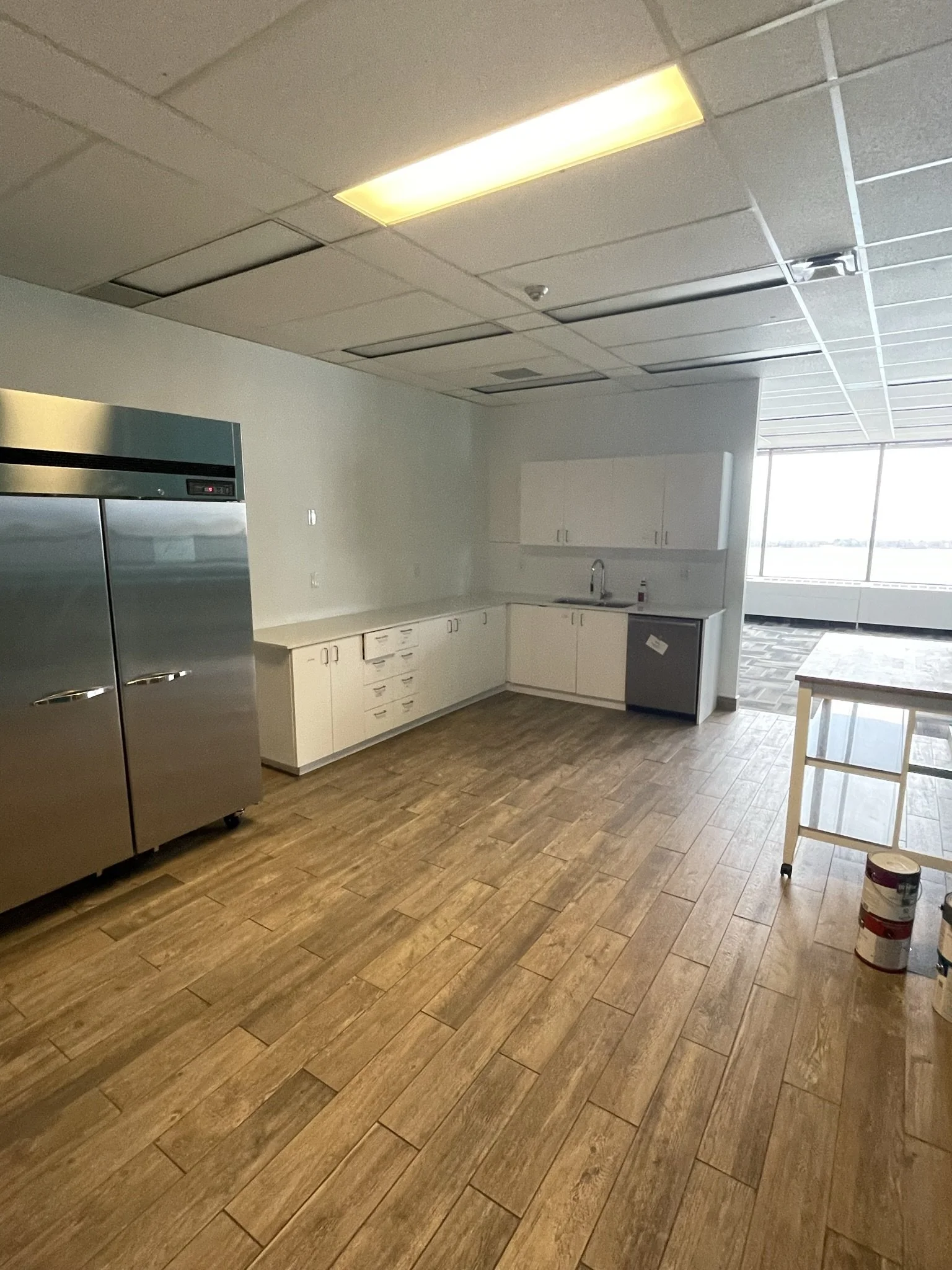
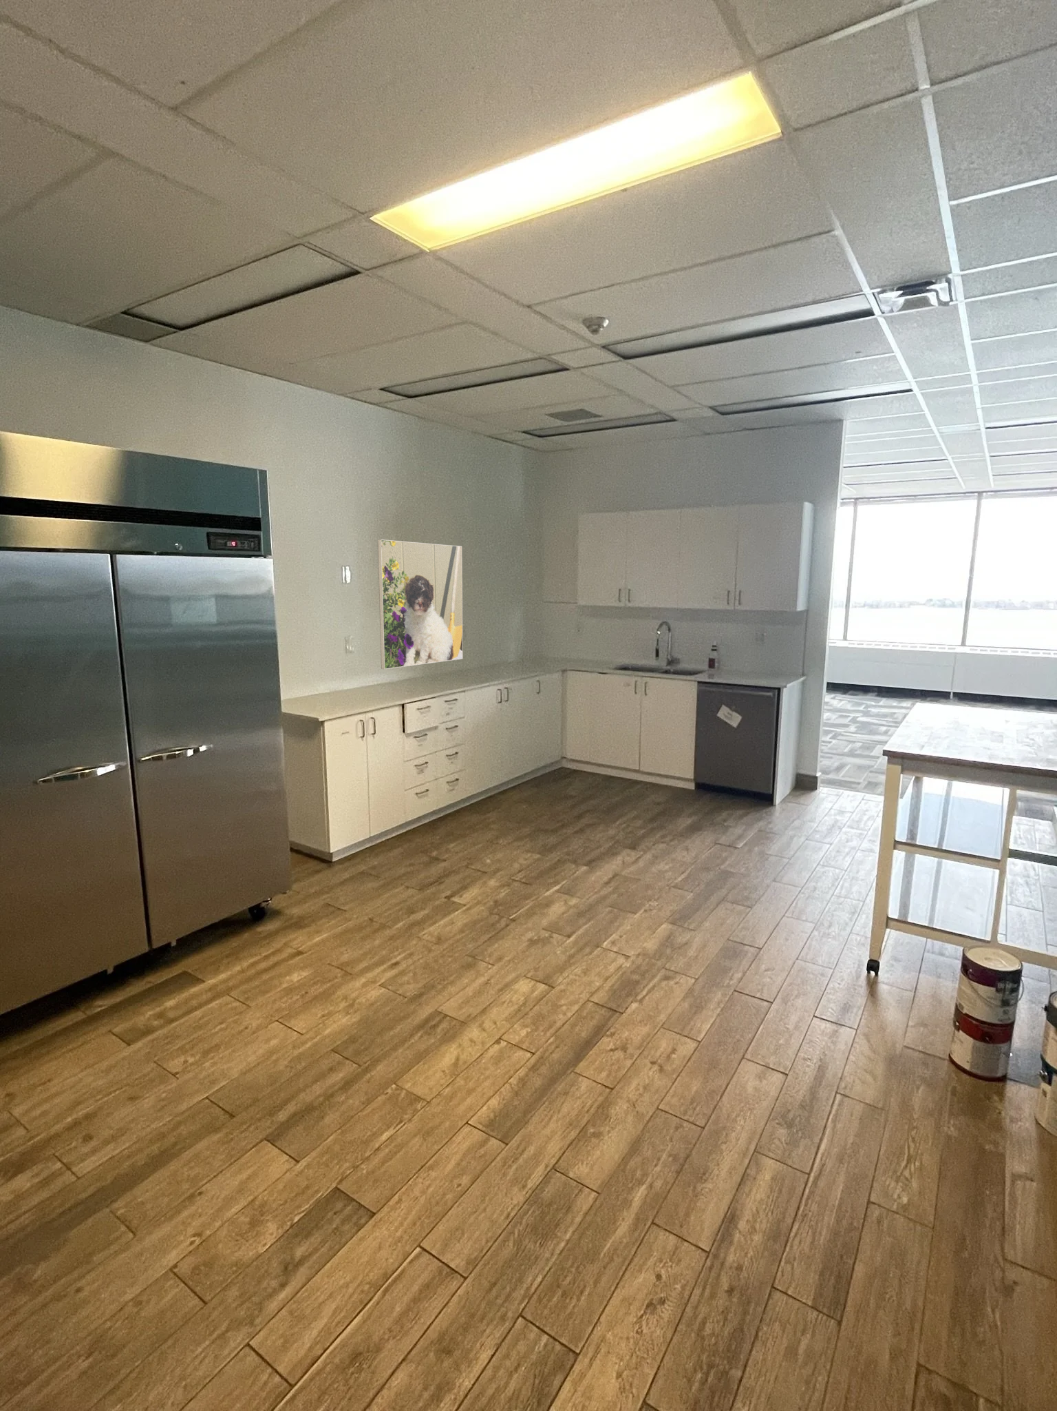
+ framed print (423, 604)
